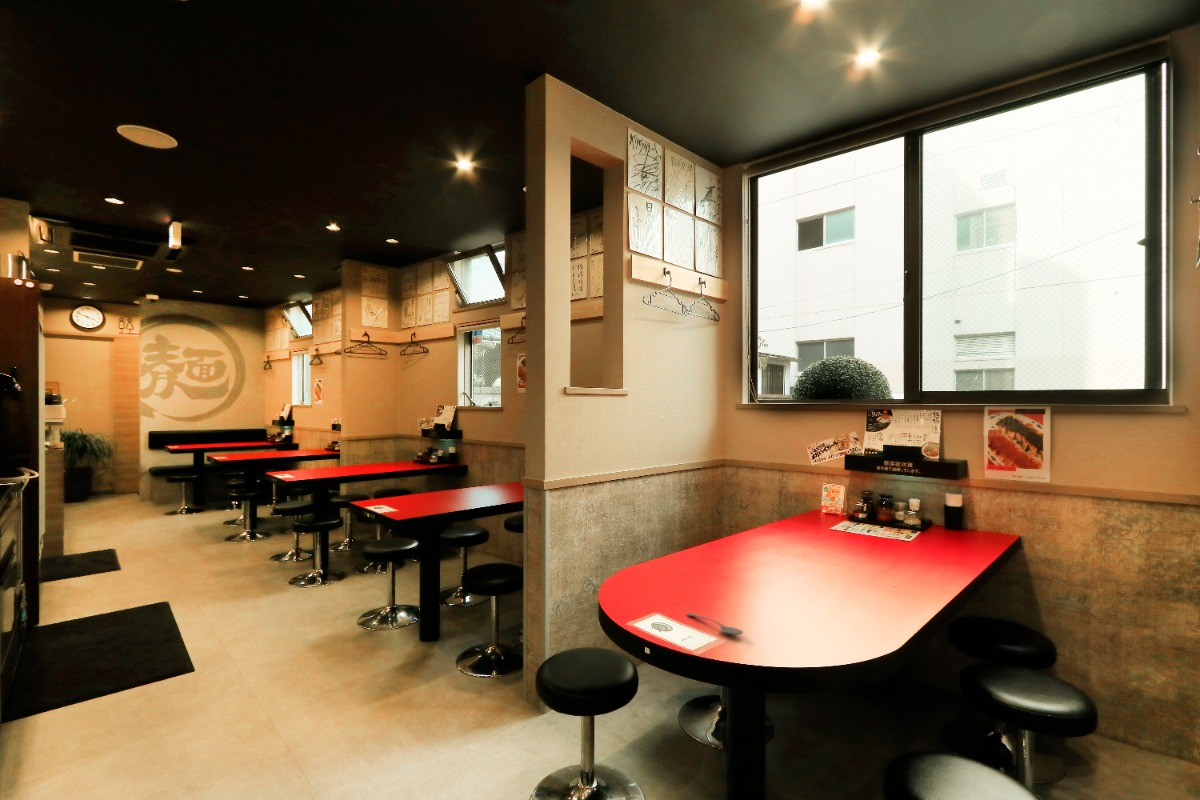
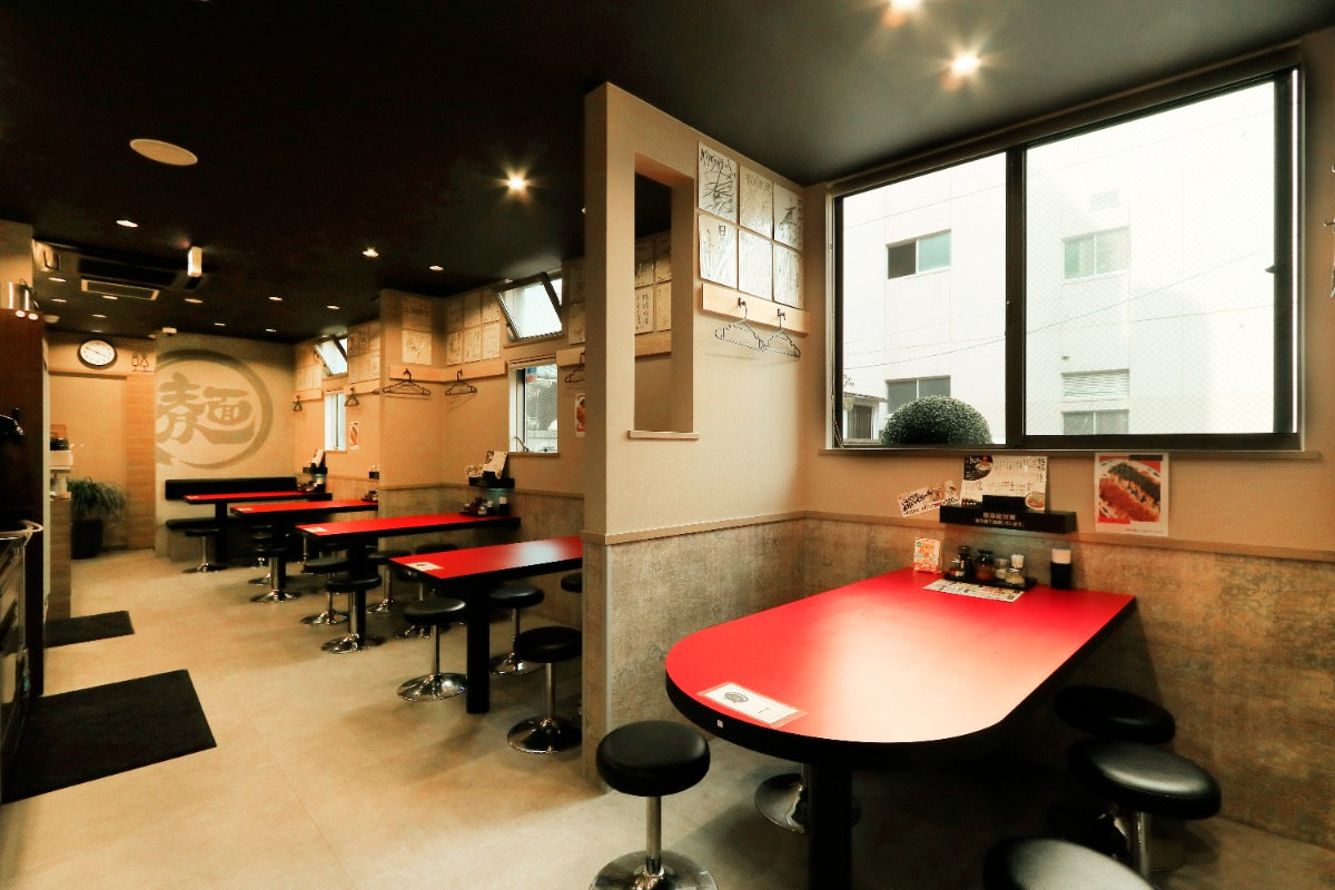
- spoon (714, 621)
